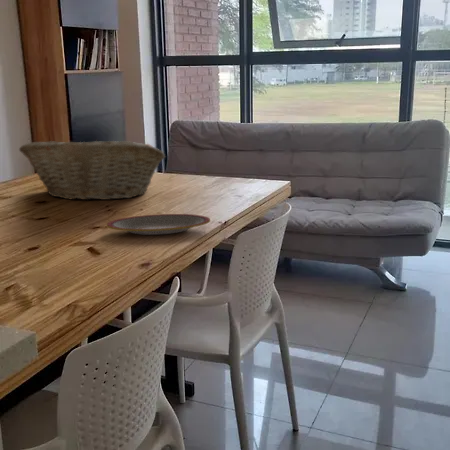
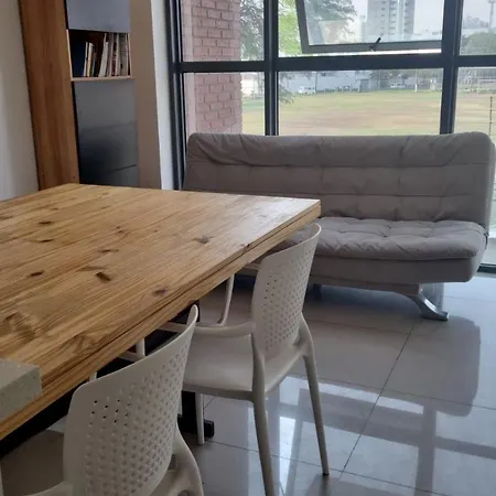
- plate (159, 225)
- fruit basket (94, 164)
